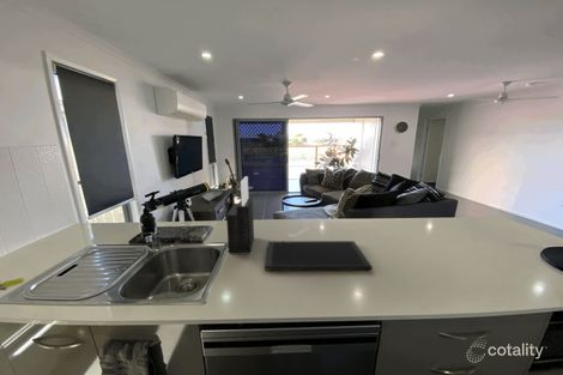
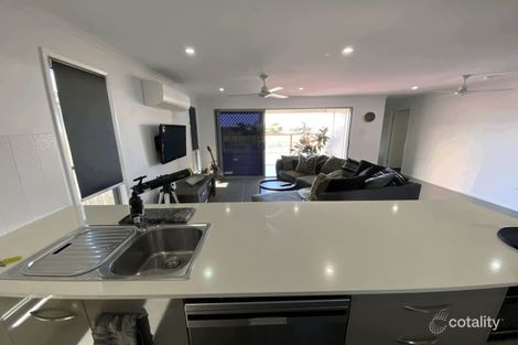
- cutting board (314, 254)
- knife block (238, 212)
